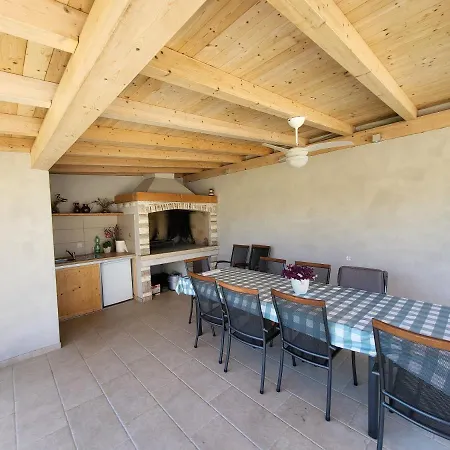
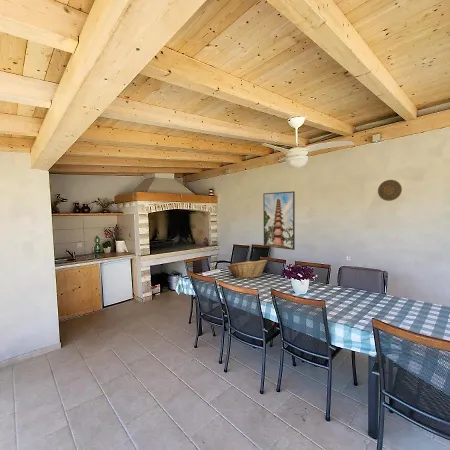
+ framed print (278, 220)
+ decorative plate (389, 190)
+ fruit basket (247, 267)
